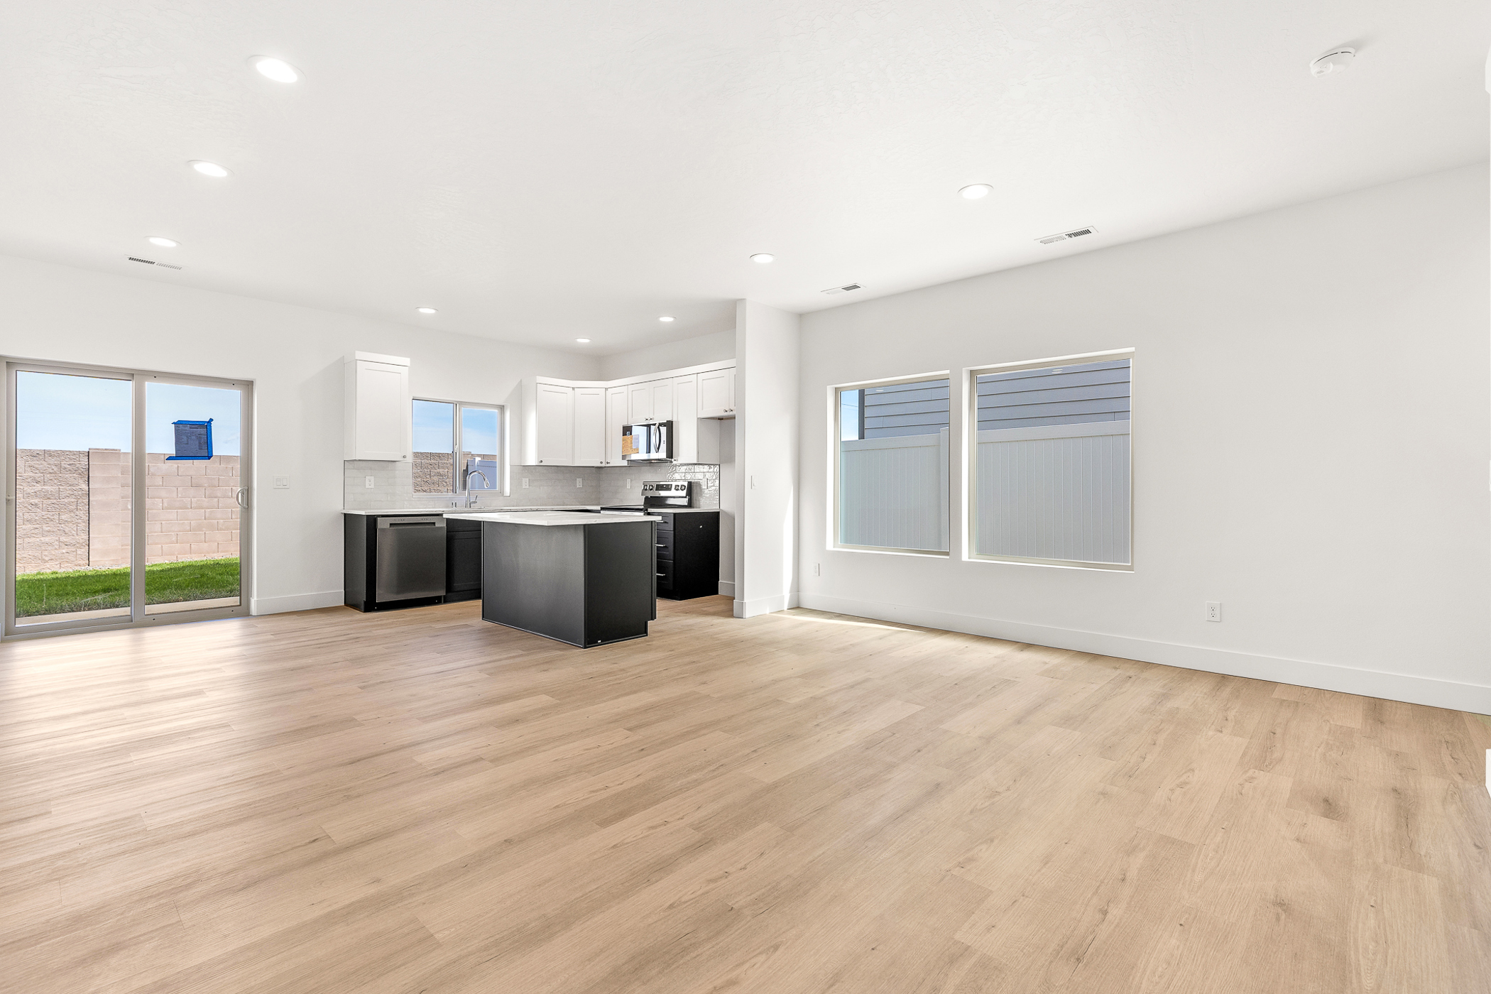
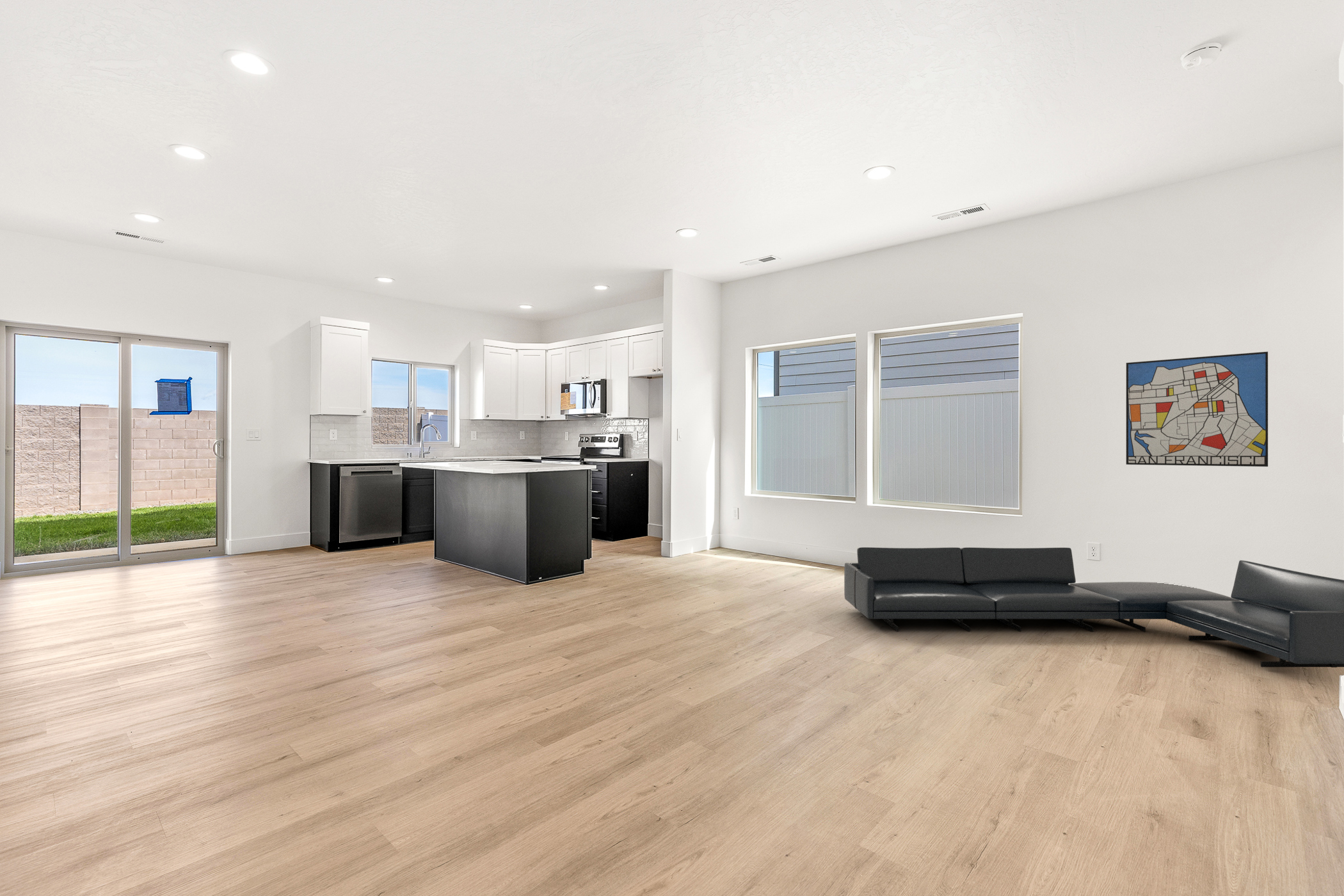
+ wall art (1192, 412)
+ sofa (1083, 594)
